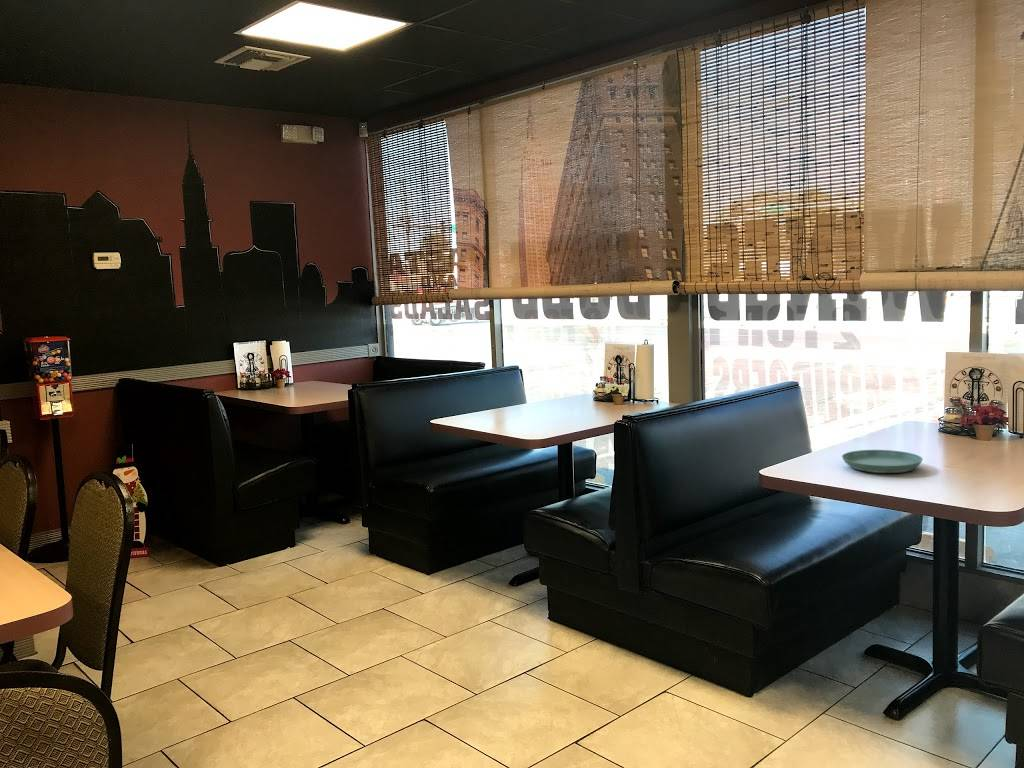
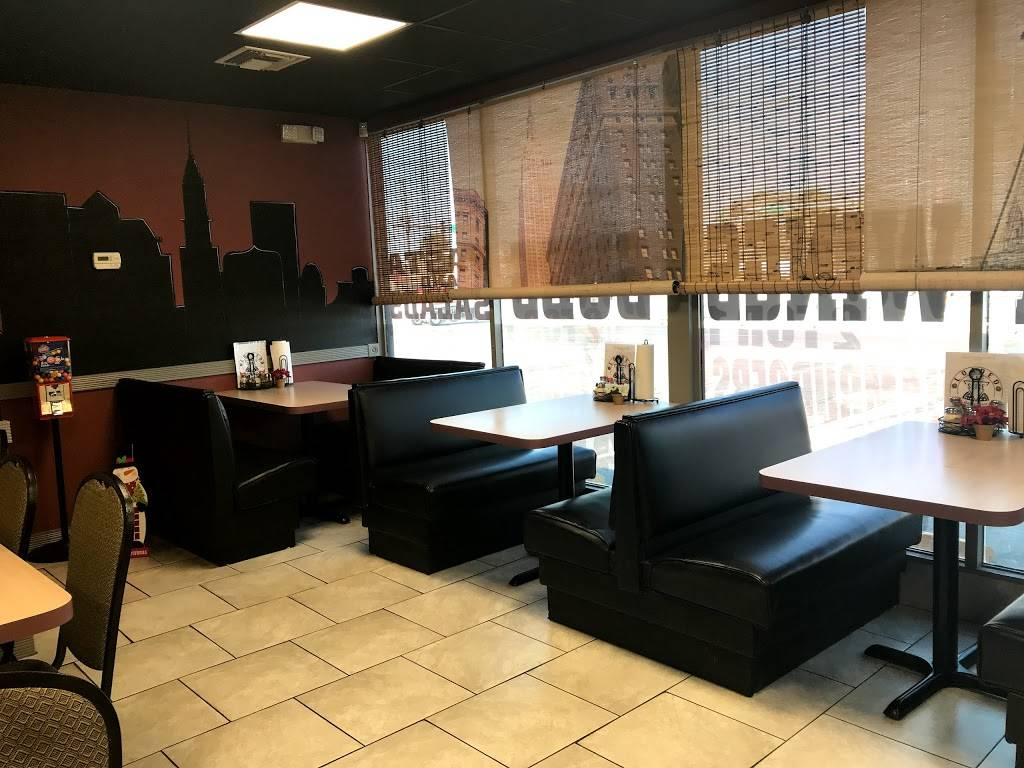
- saucer (881, 461)
